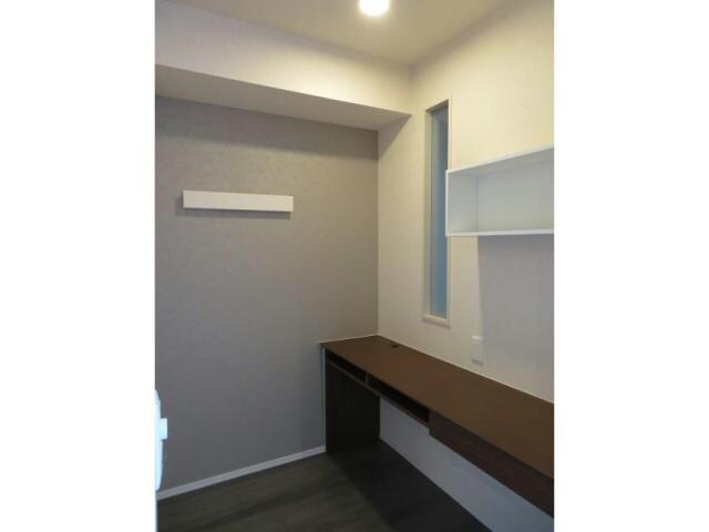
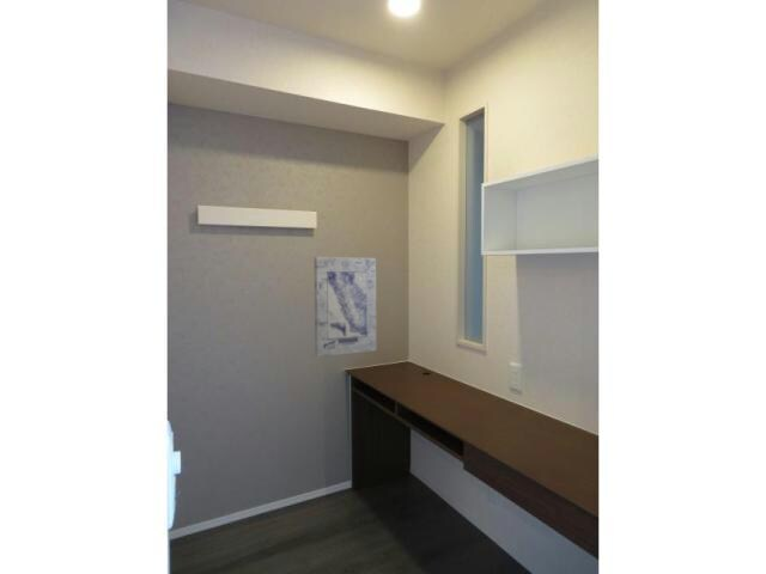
+ wall art (346, 305)
